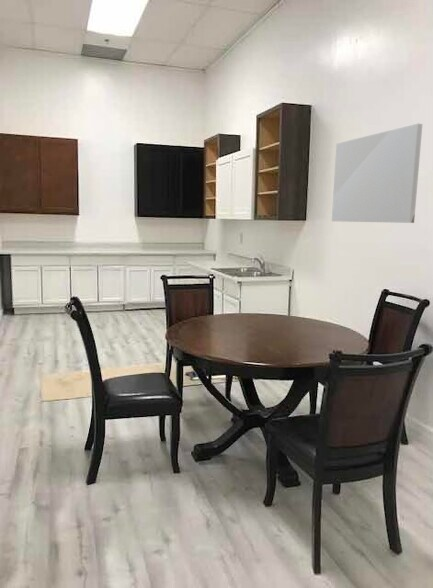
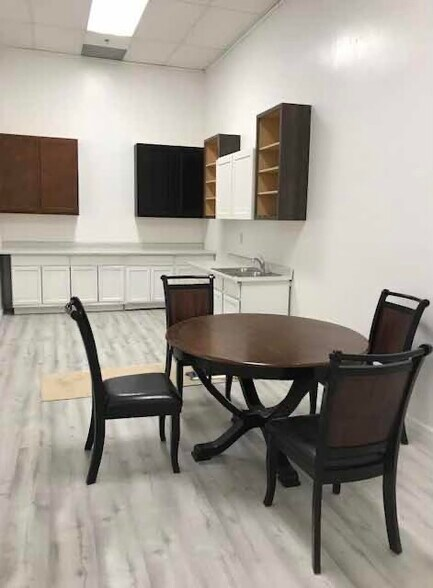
- wall art (371, 179)
